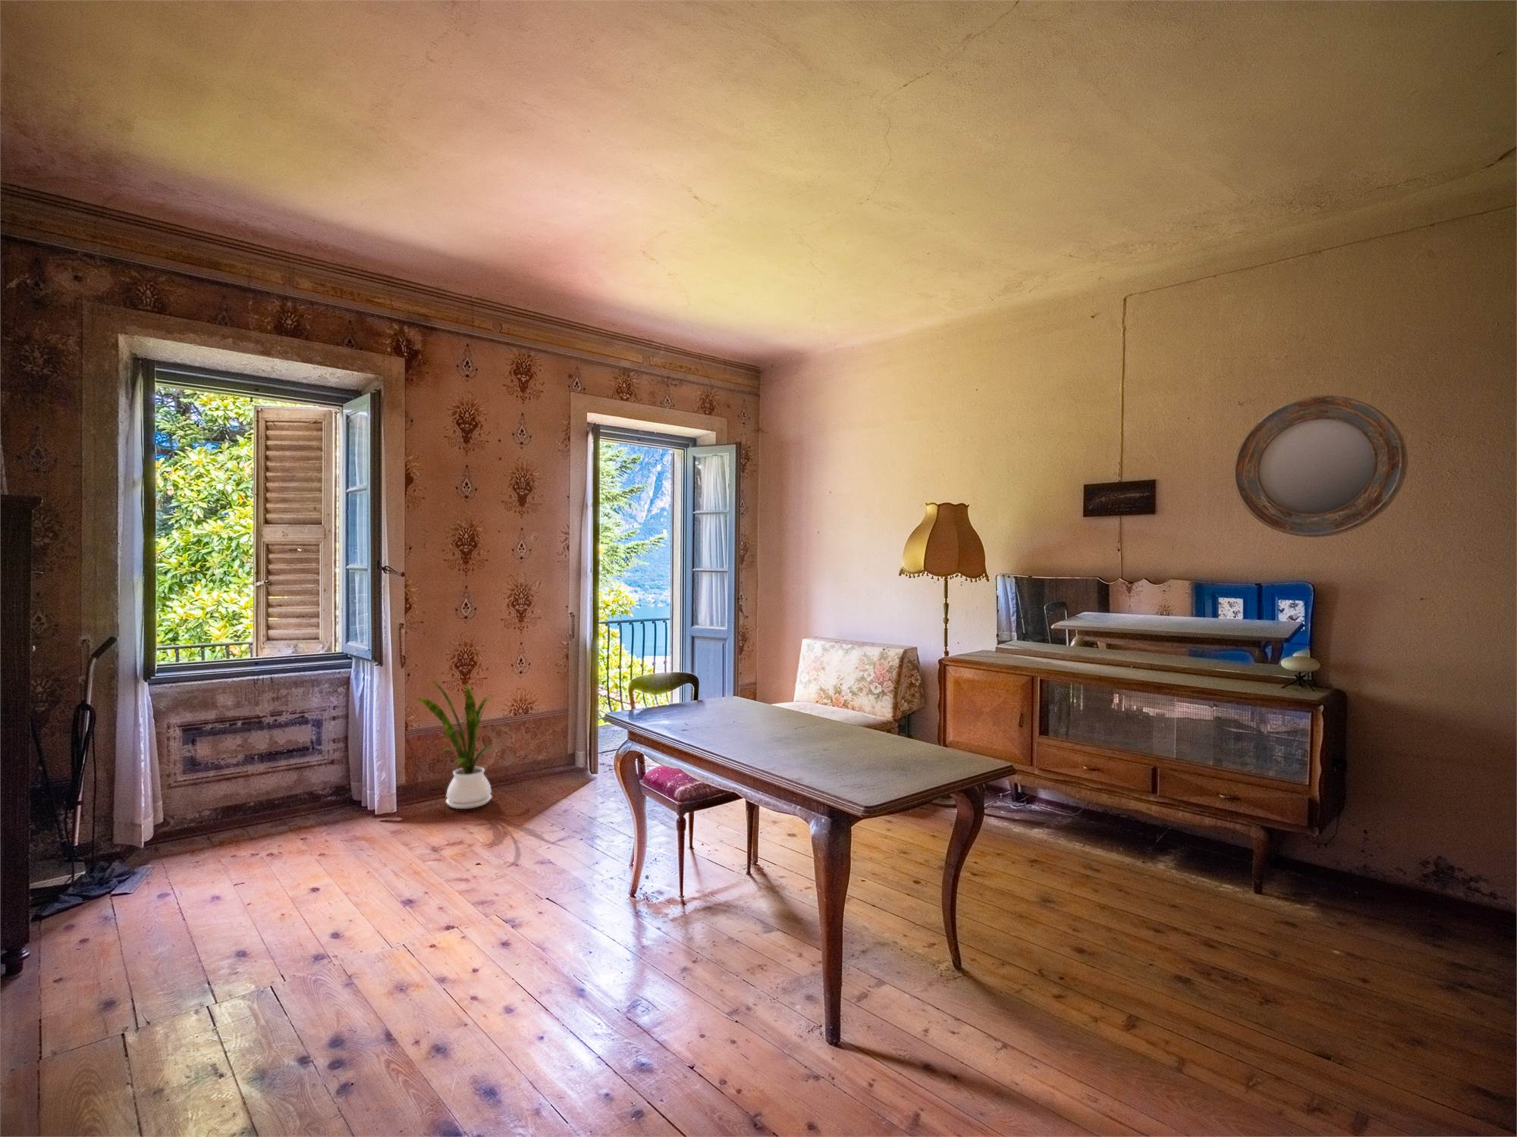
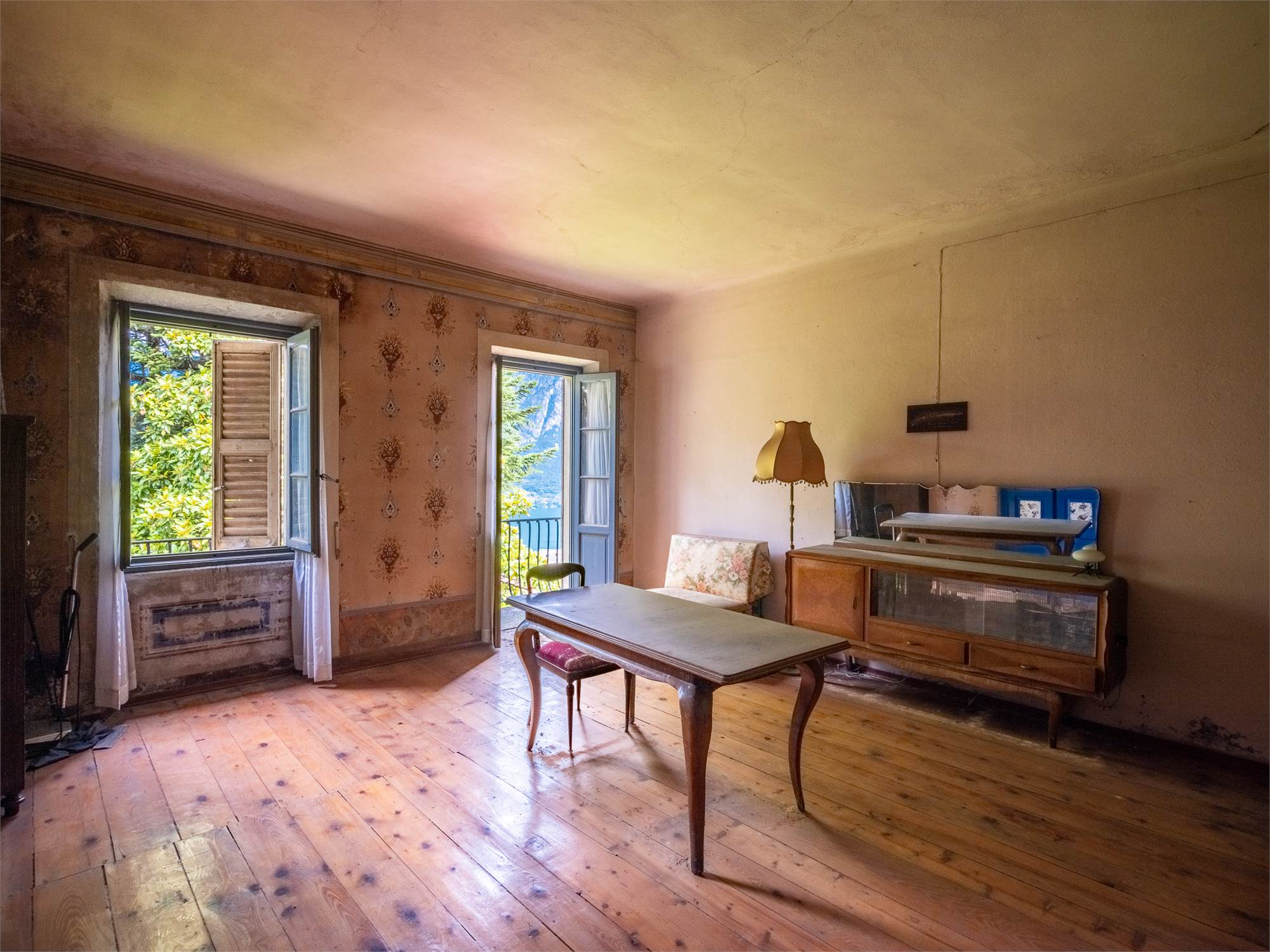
- house plant (462, 738)
- home mirror (1314, 467)
